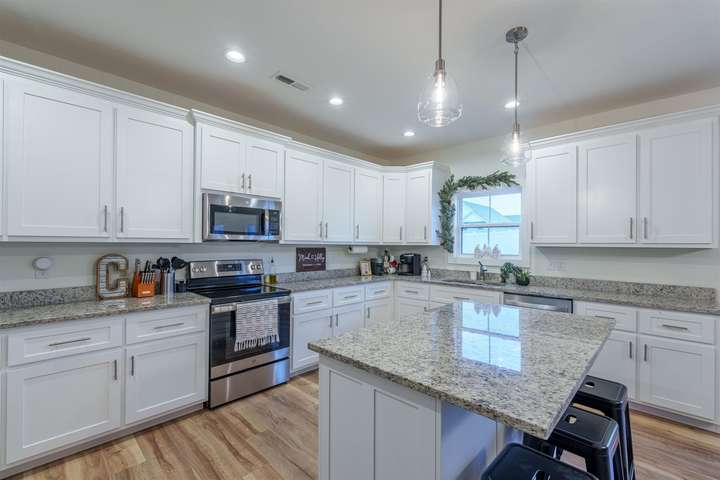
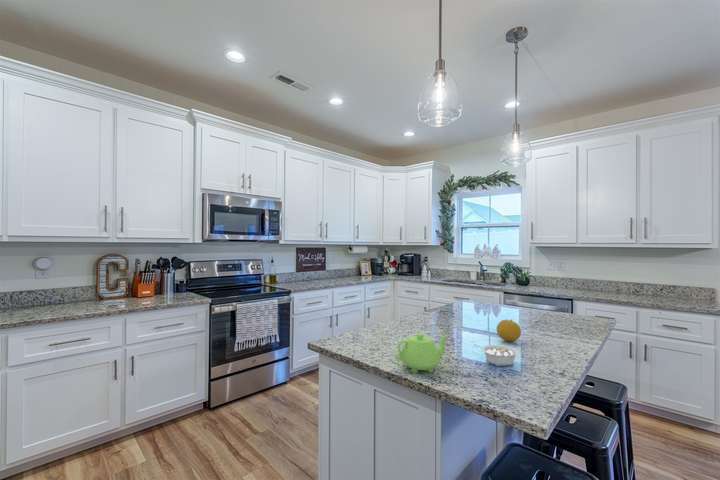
+ legume (498, 354)
+ teakettle (422, 350)
+ fruit (508, 330)
